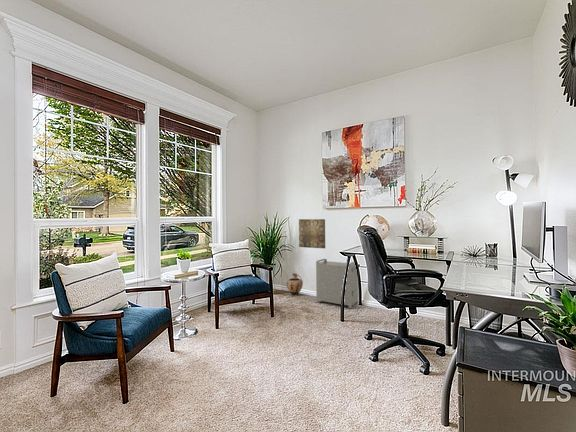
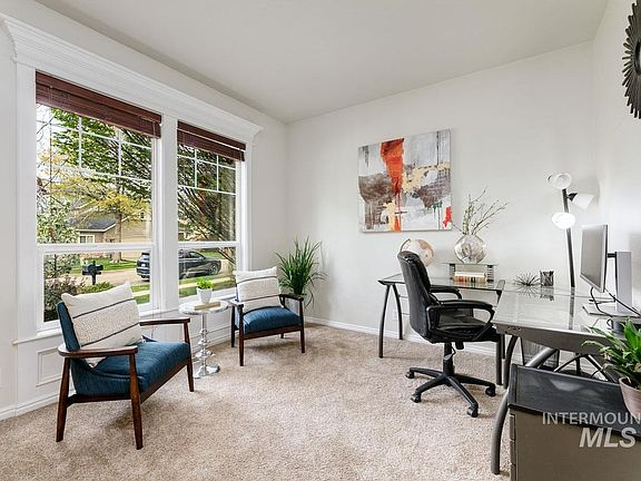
- ceramic jug (294, 284)
- wall art (311, 233)
- storage bin (337, 282)
